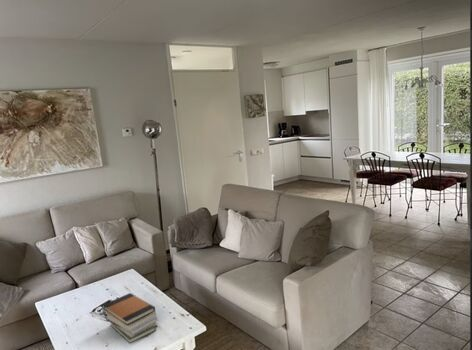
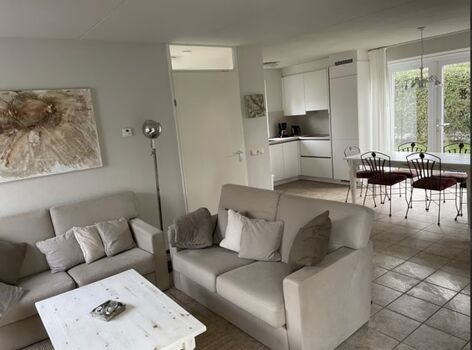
- book stack (130, 317)
